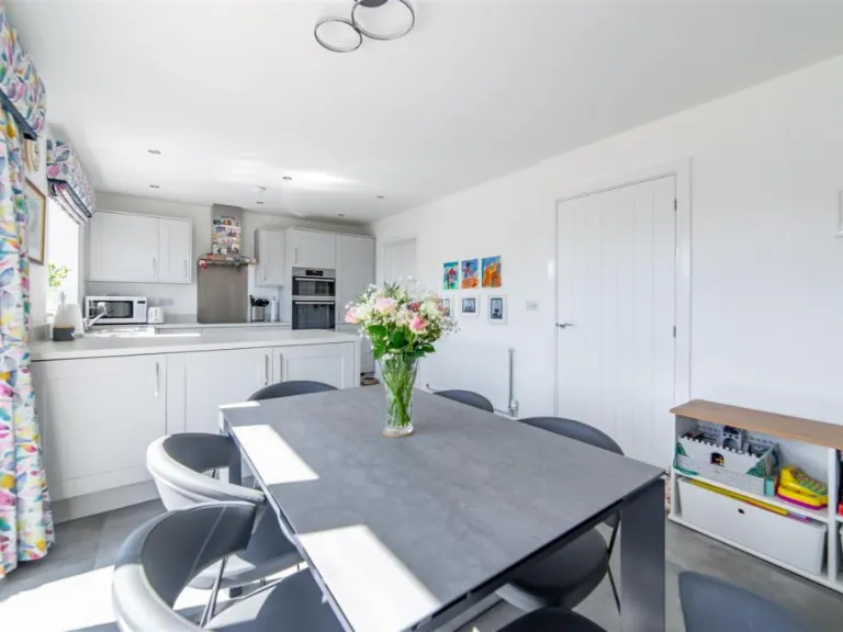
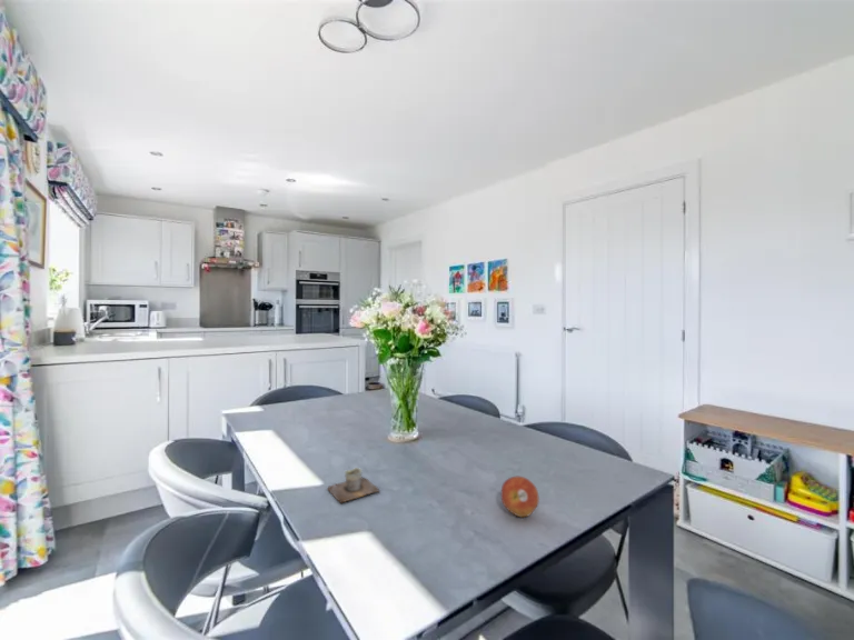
+ cup (352, 480)
+ fruit (519, 497)
